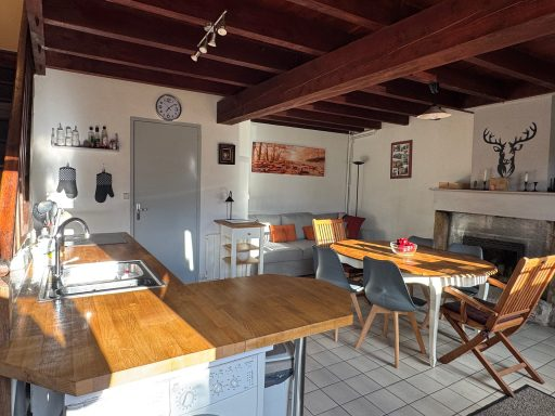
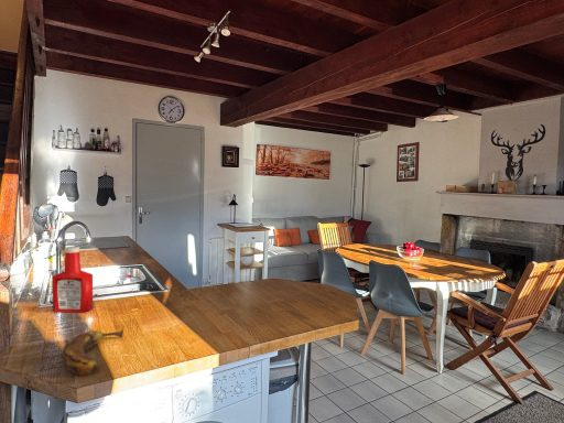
+ banana (90, 346)
+ soap bottle (73, 279)
